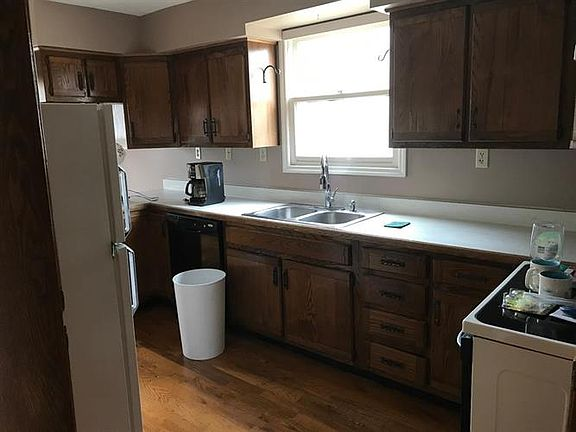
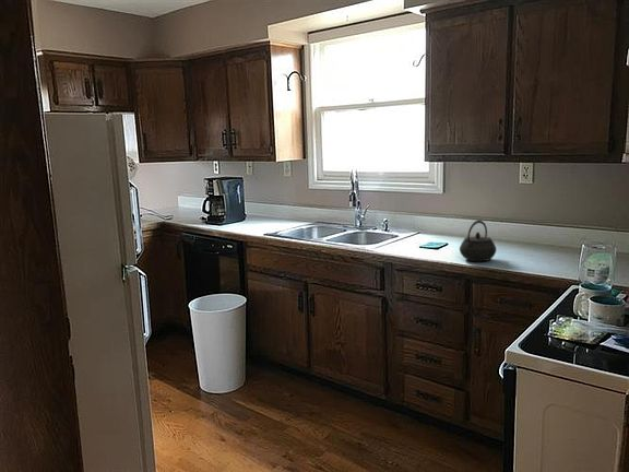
+ kettle (478, 239)
